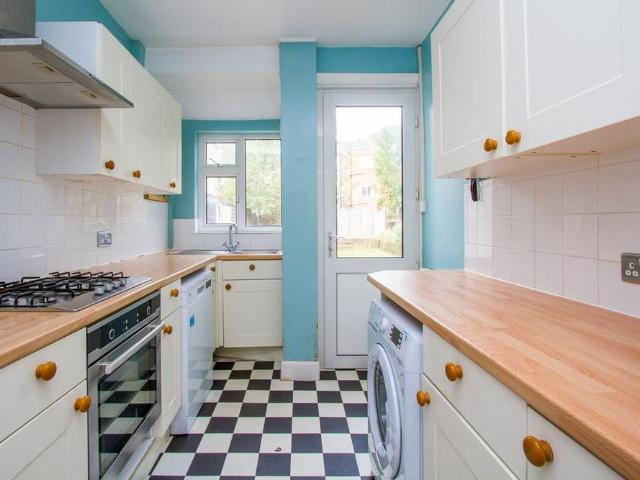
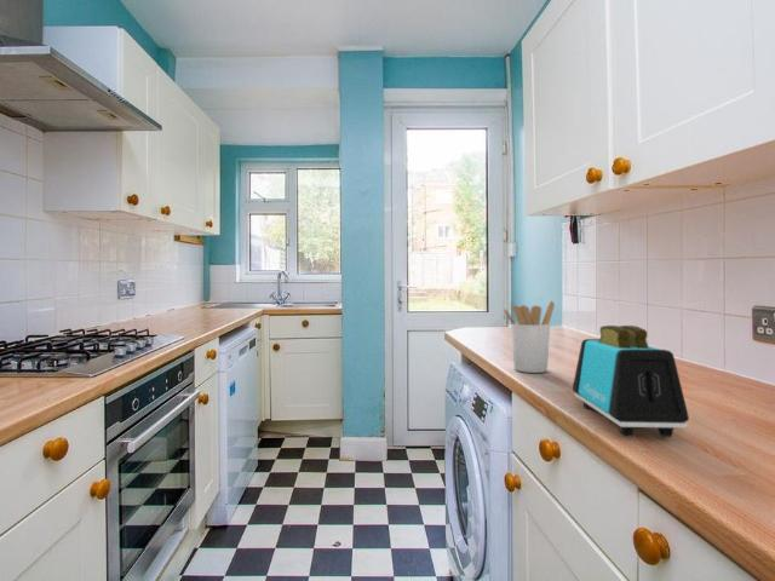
+ utensil holder (529, 335)
+ toaster (622, 373)
